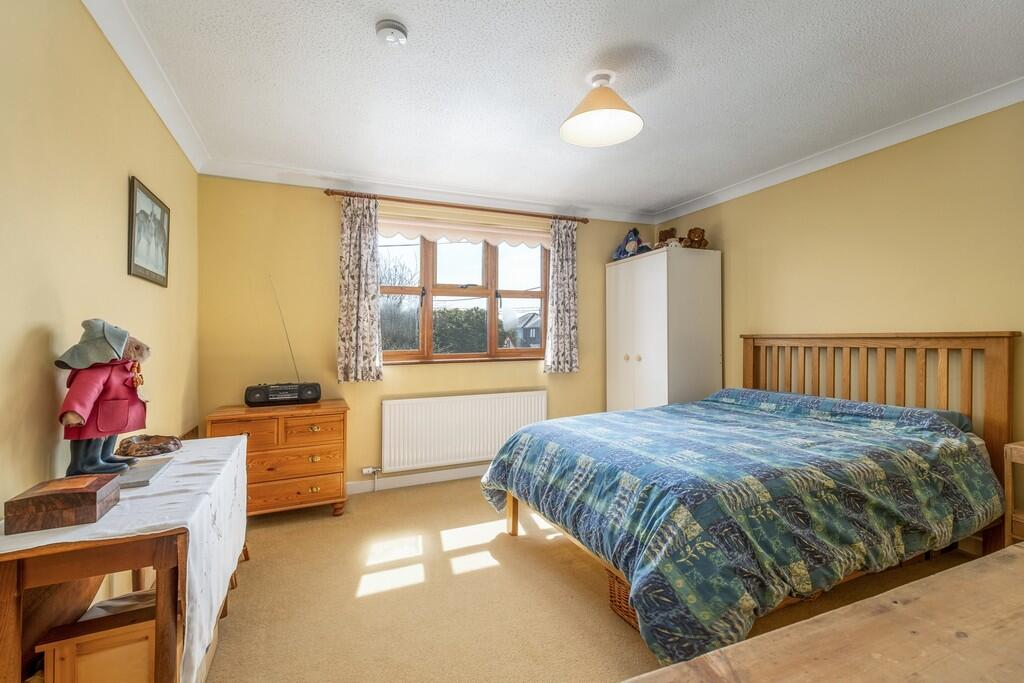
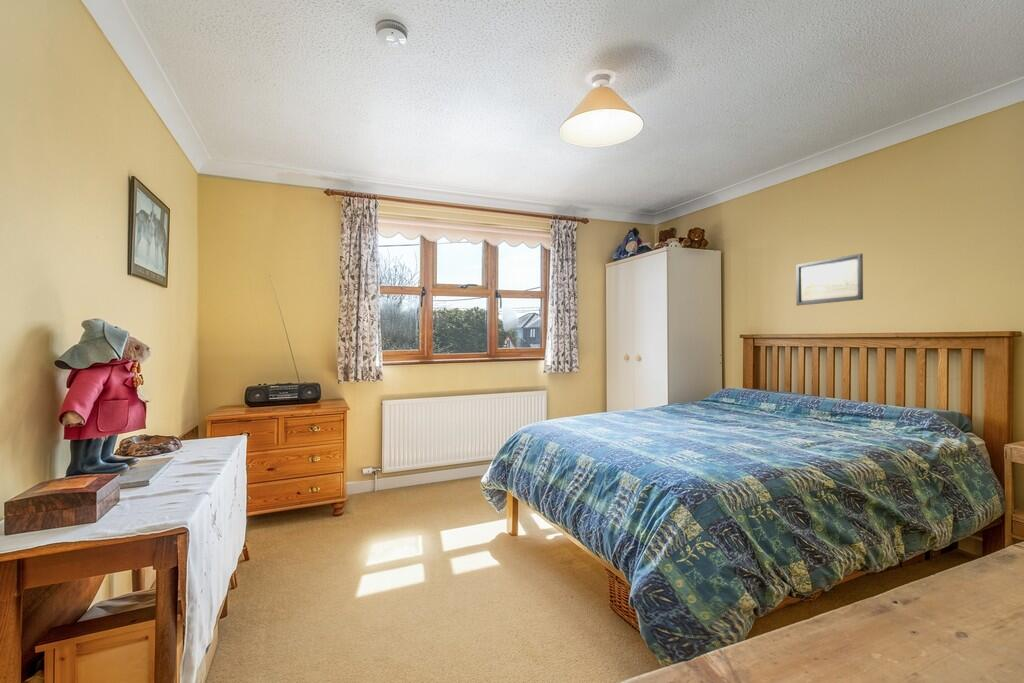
+ wall art (827, 281)
